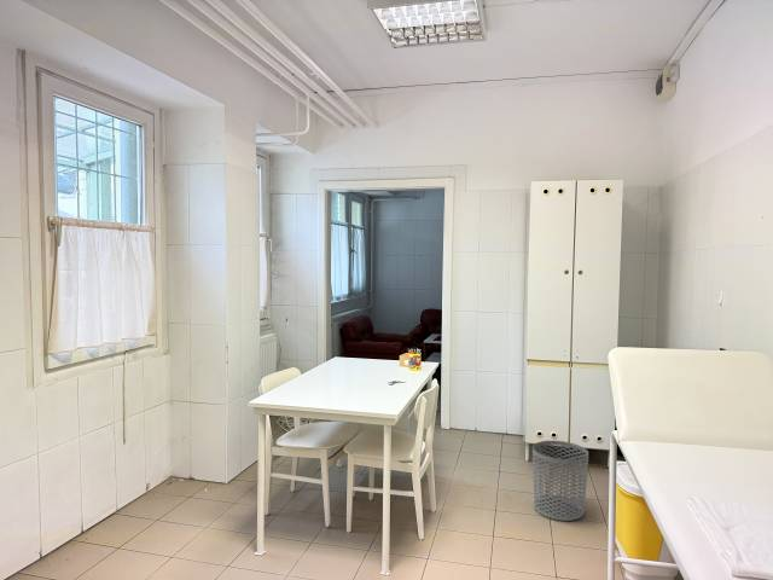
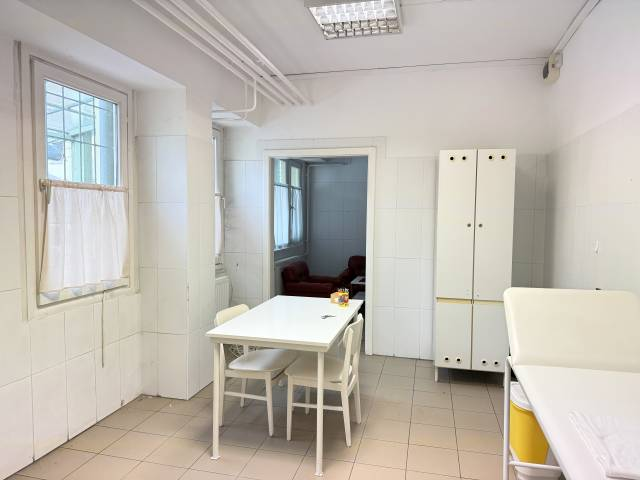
- waste bin (559, 478)
